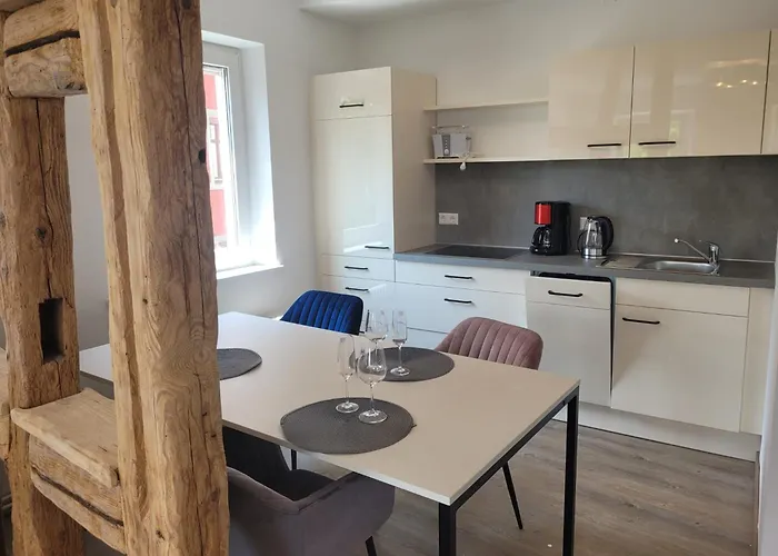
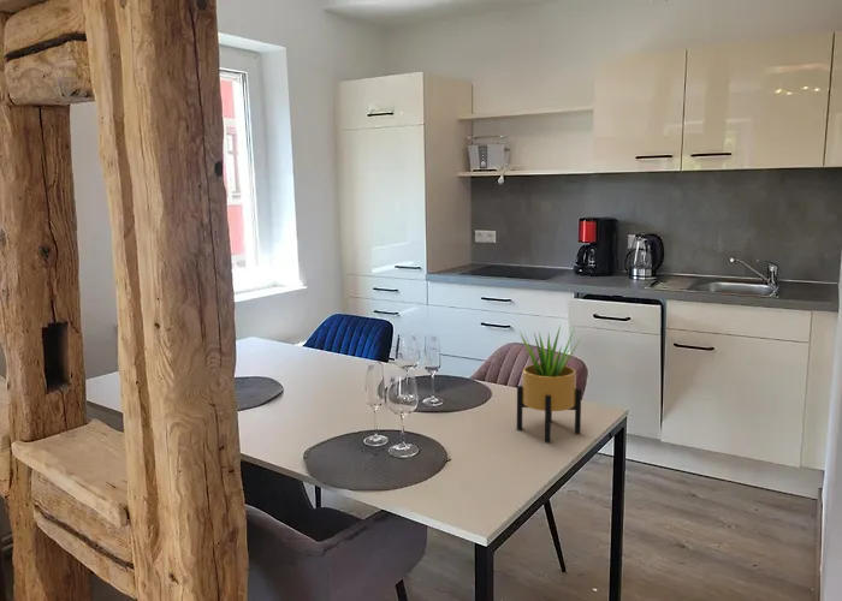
+ potted plant (549, 379)
